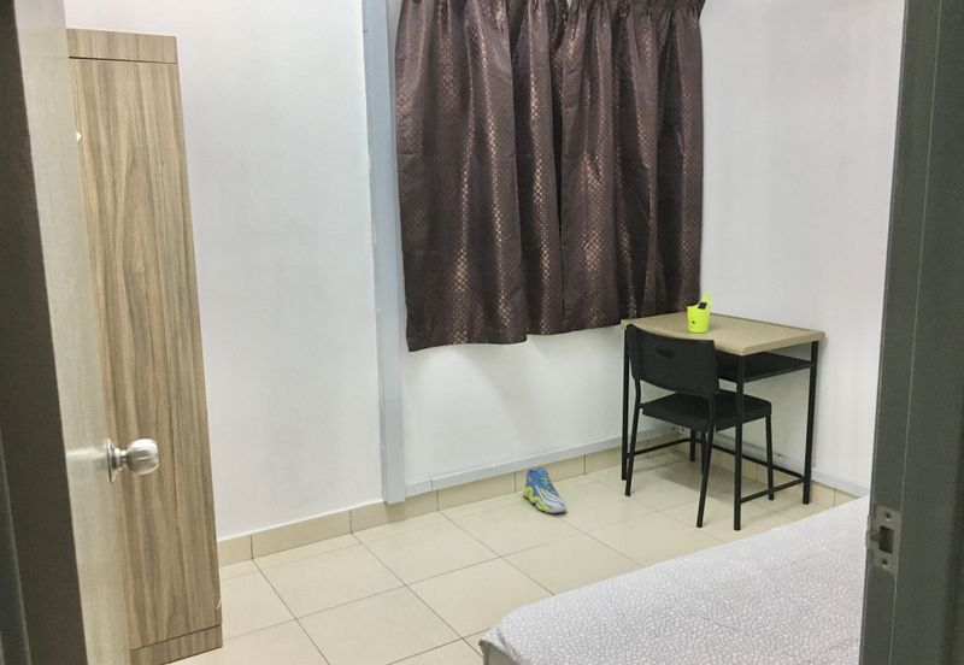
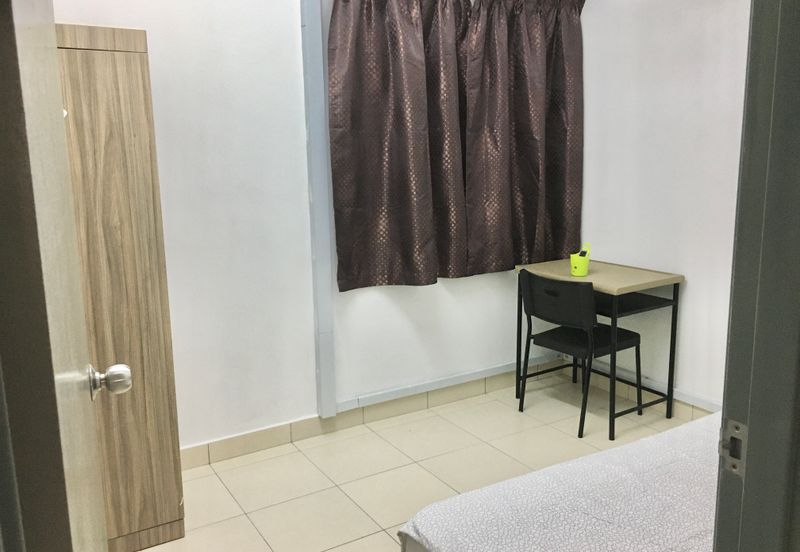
- sneaker (542, 488)
